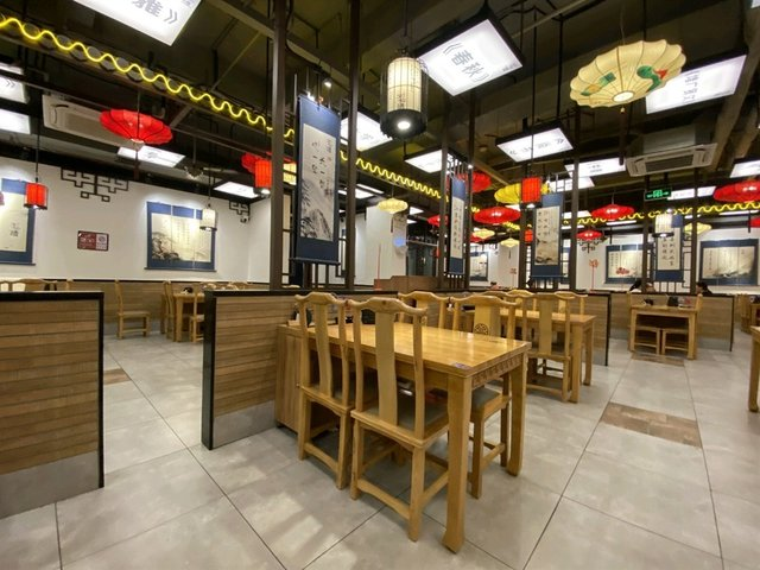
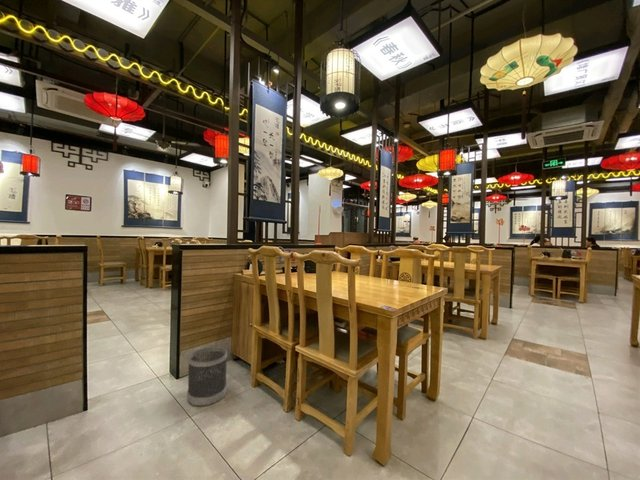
+ wastebasket (207, 374)
